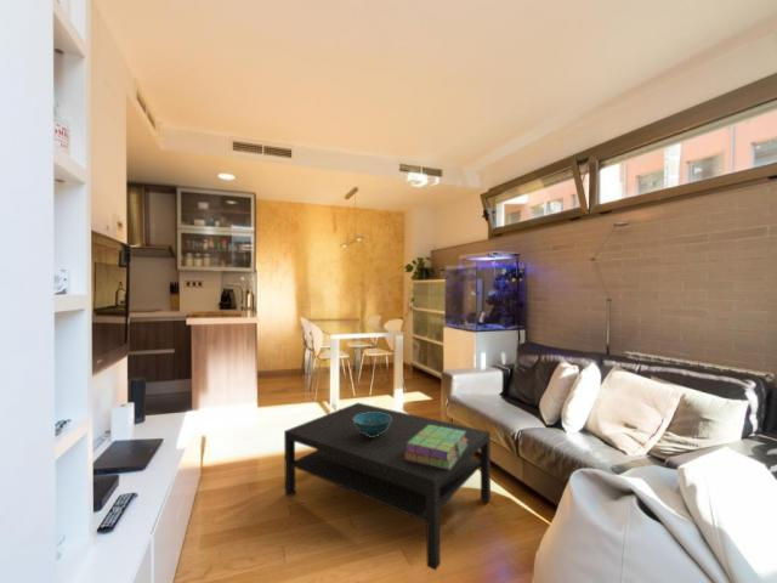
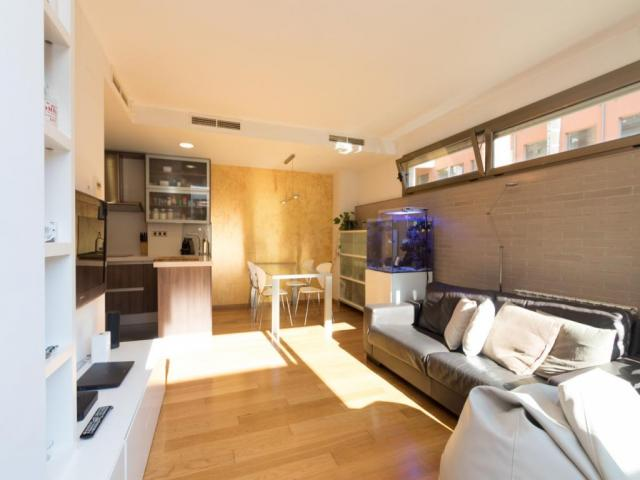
- stack of books (437, 443)
- decorative bowl (372, 425)
- coffee table (386, 464)
